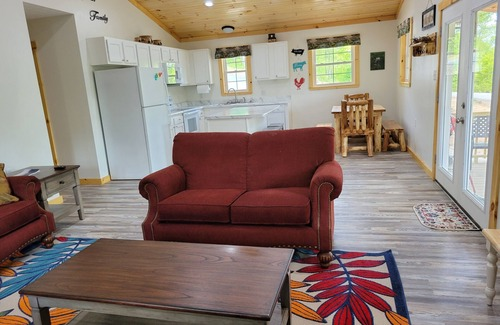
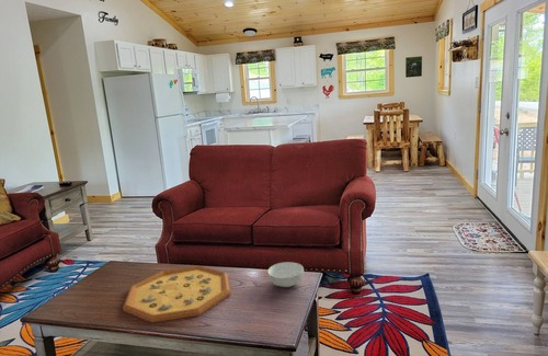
+ cereal bowl (286, 276)
+ decorative tray (179, 289)
